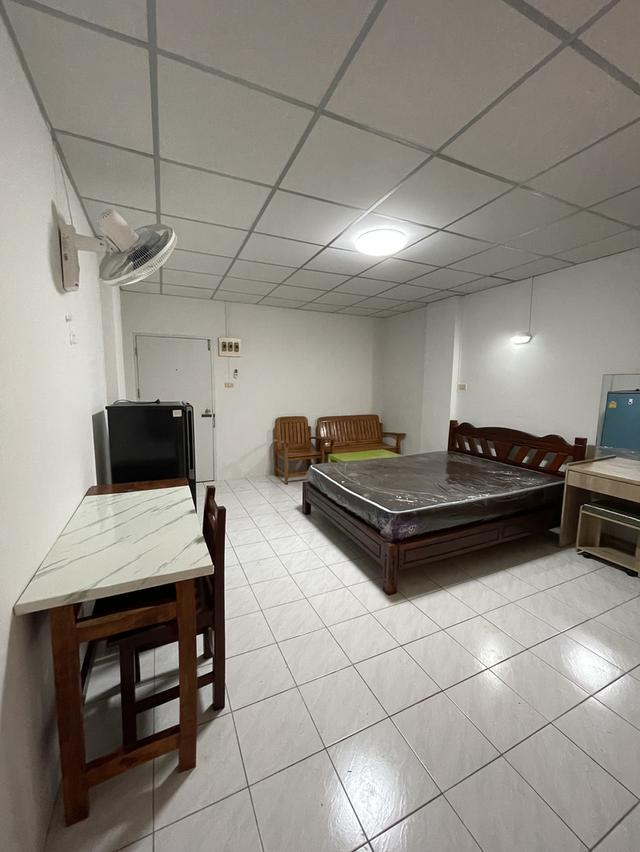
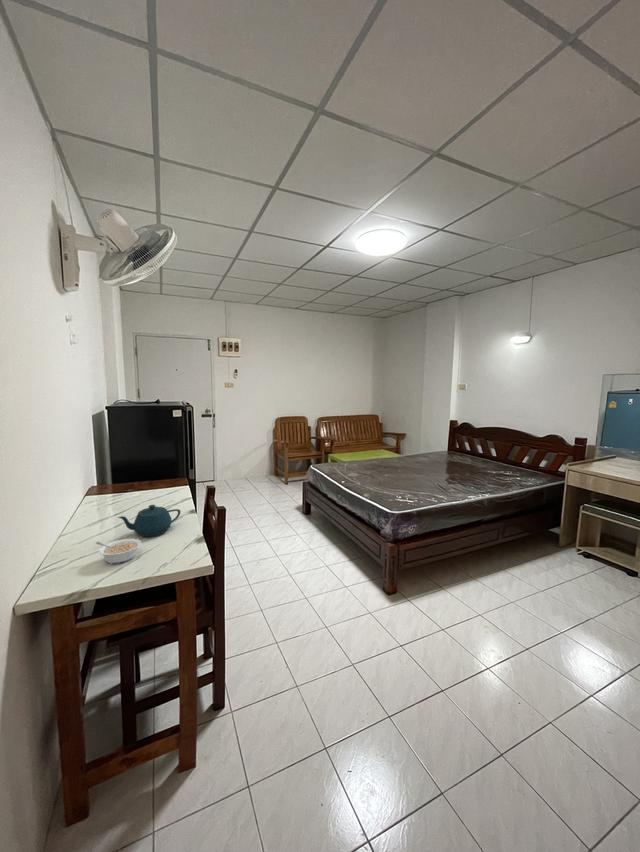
+ teapot (150, 519)
+ legume (119, 551)
